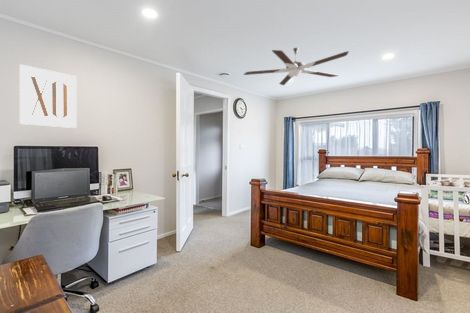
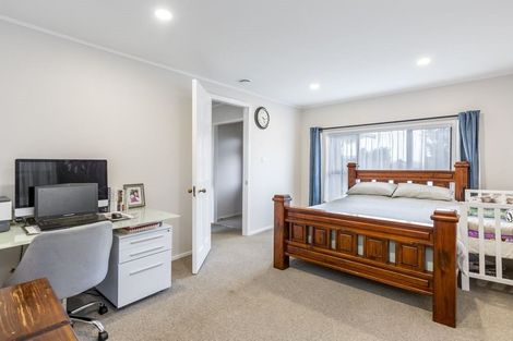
- ceiling fan (291, 62)
- wall art (50, 98)
